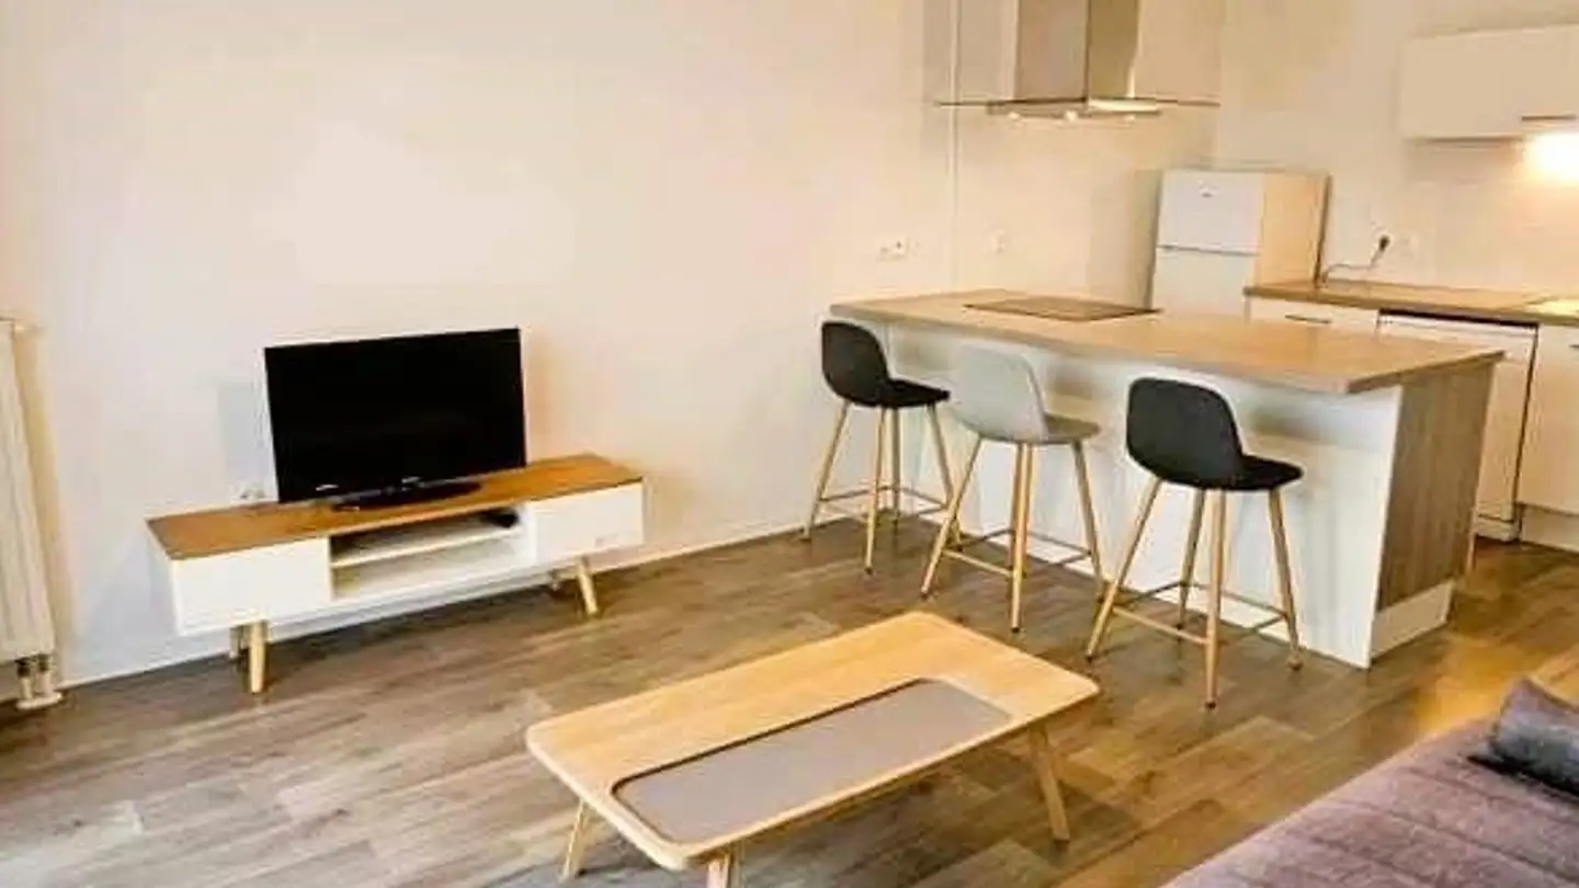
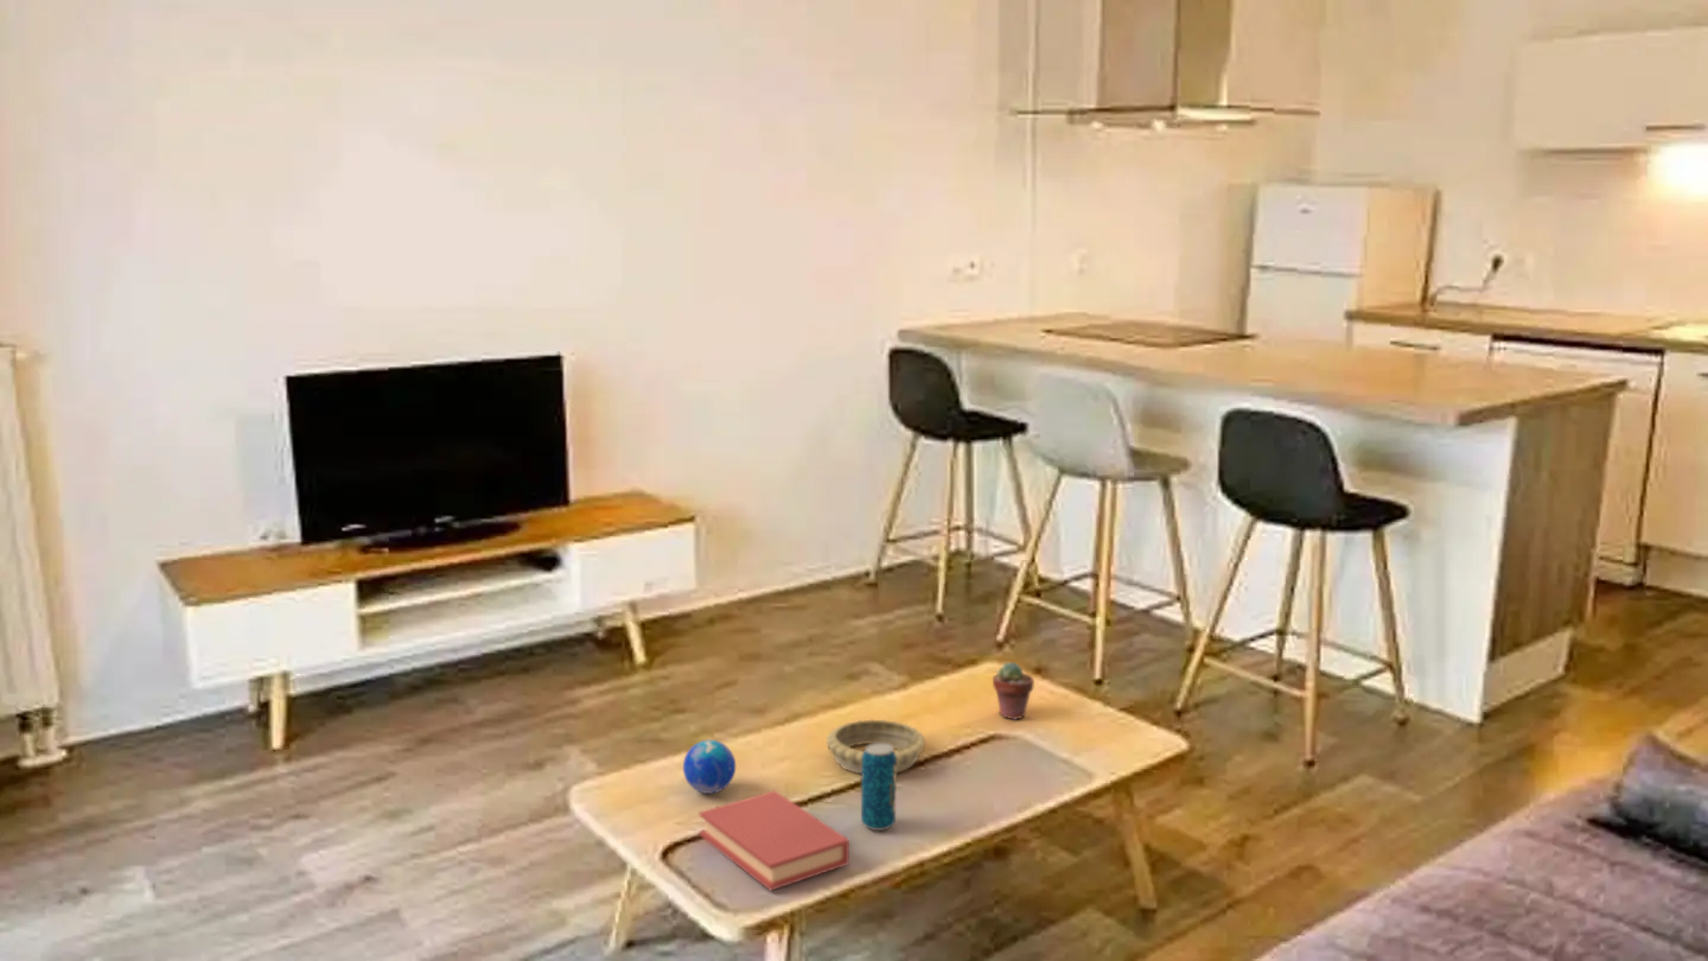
+ decorative orb (709, 766)
+ decorative bowl (875, 742)
+ potted succulent (1013, 688)
+ beverage can (878, 787)
+ book (772, 838)
